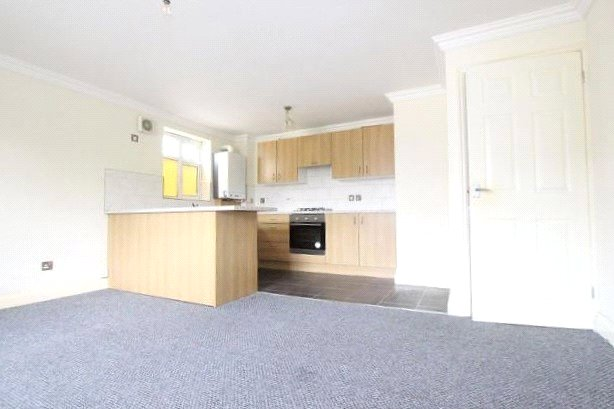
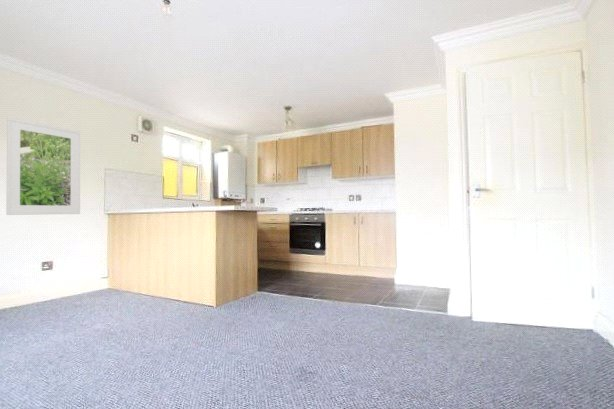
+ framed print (46, 169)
